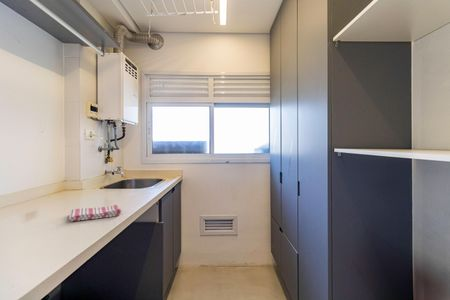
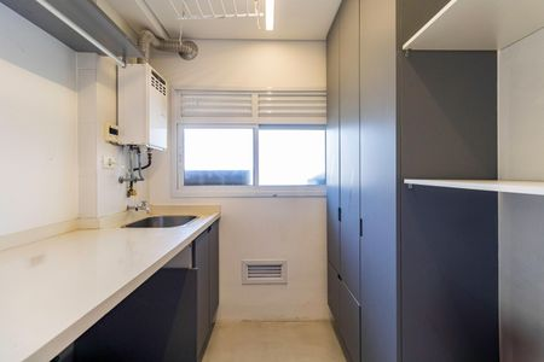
- dish towel (95, 211)
